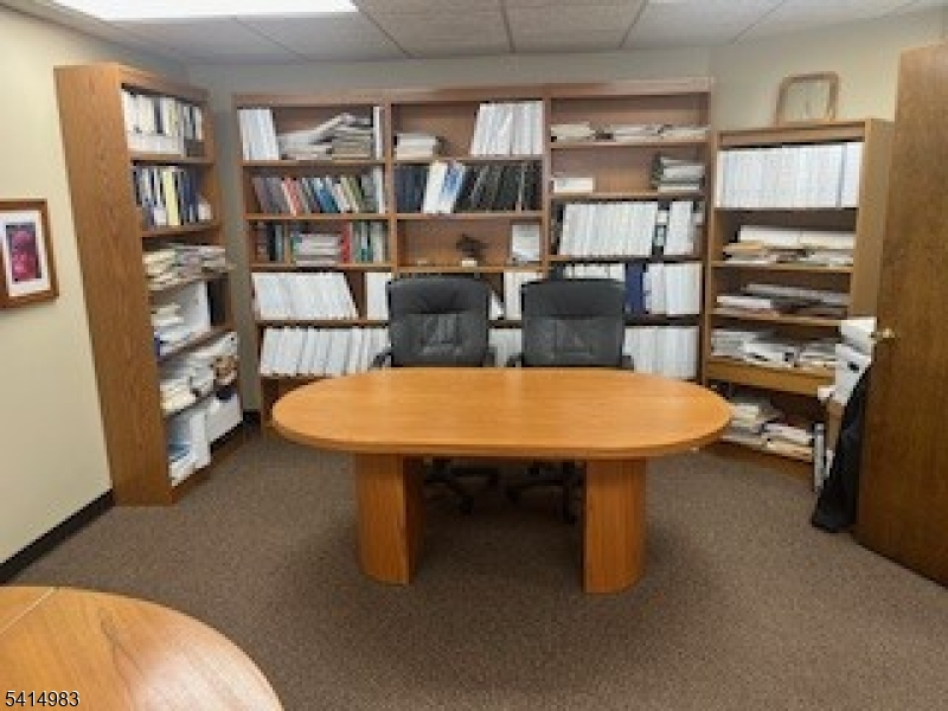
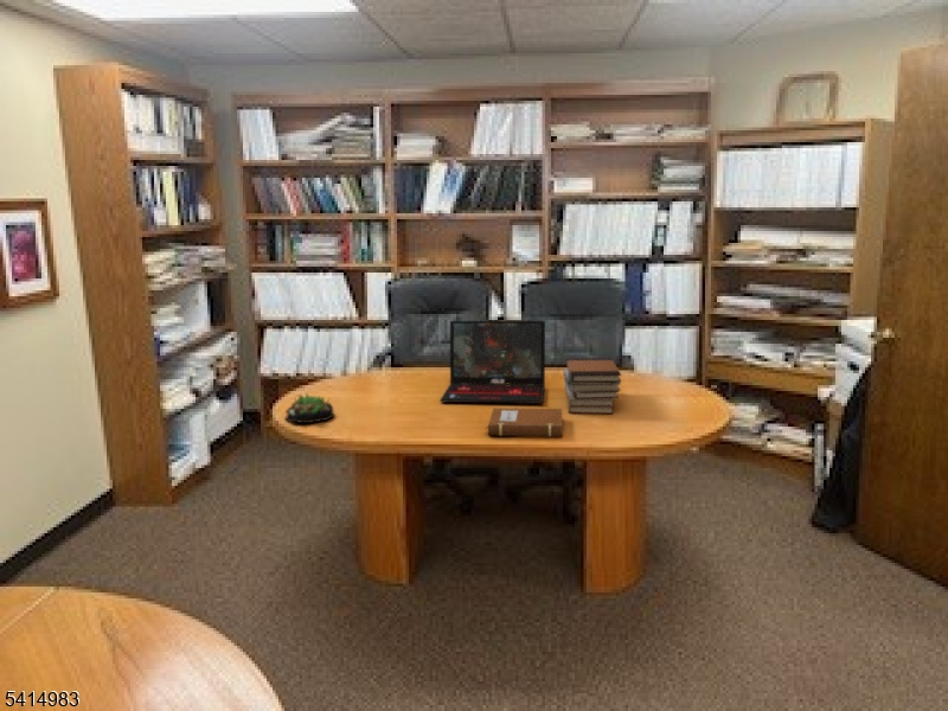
+ book stack (590, 384)
+ succulent plant (309, 406)
+ notebook (524, 422)
+ laptop (494, 360)
